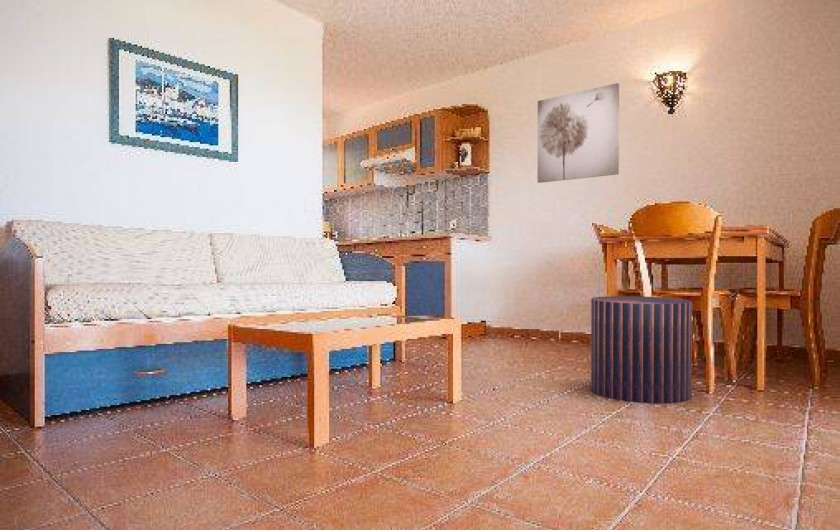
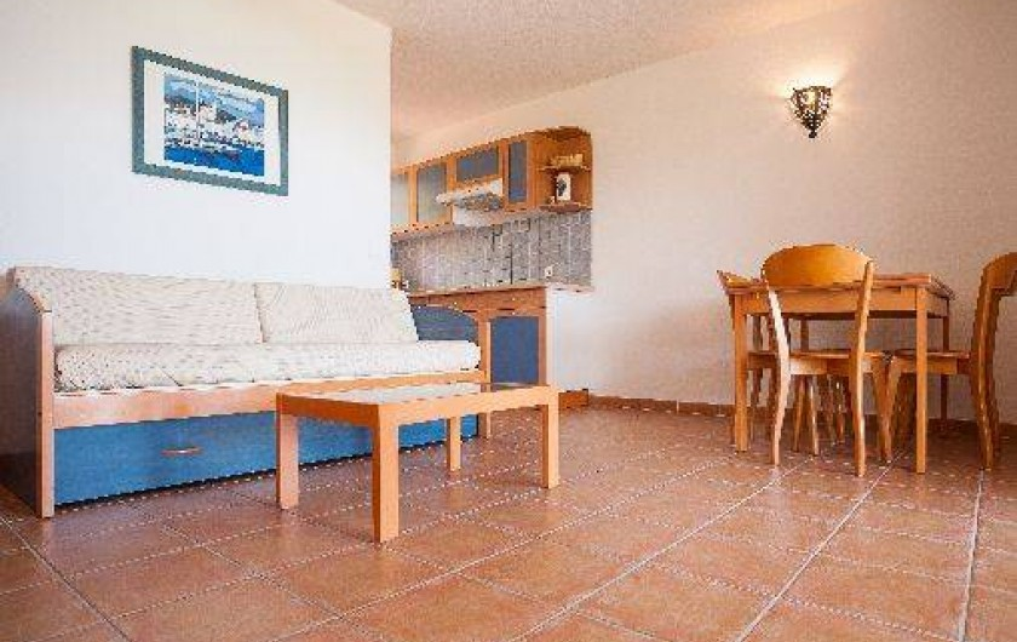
- pouf (639, 346)
- wall art (576, 135)
